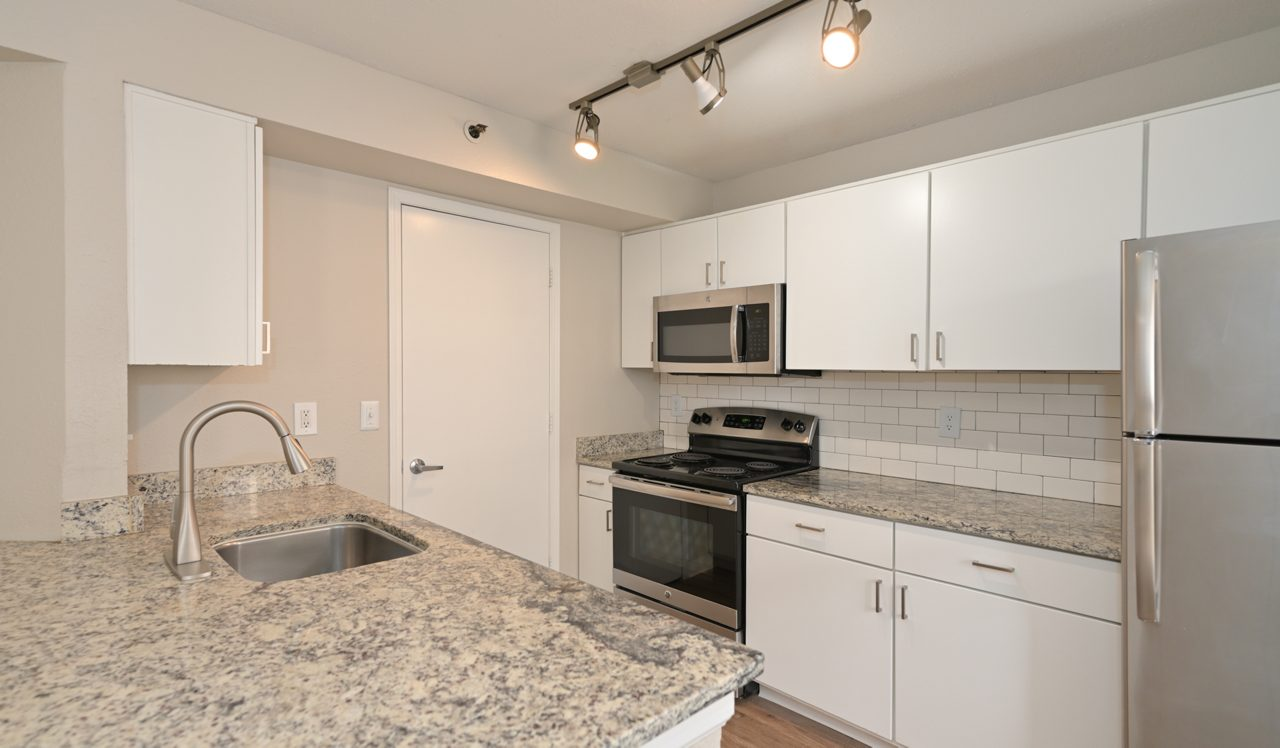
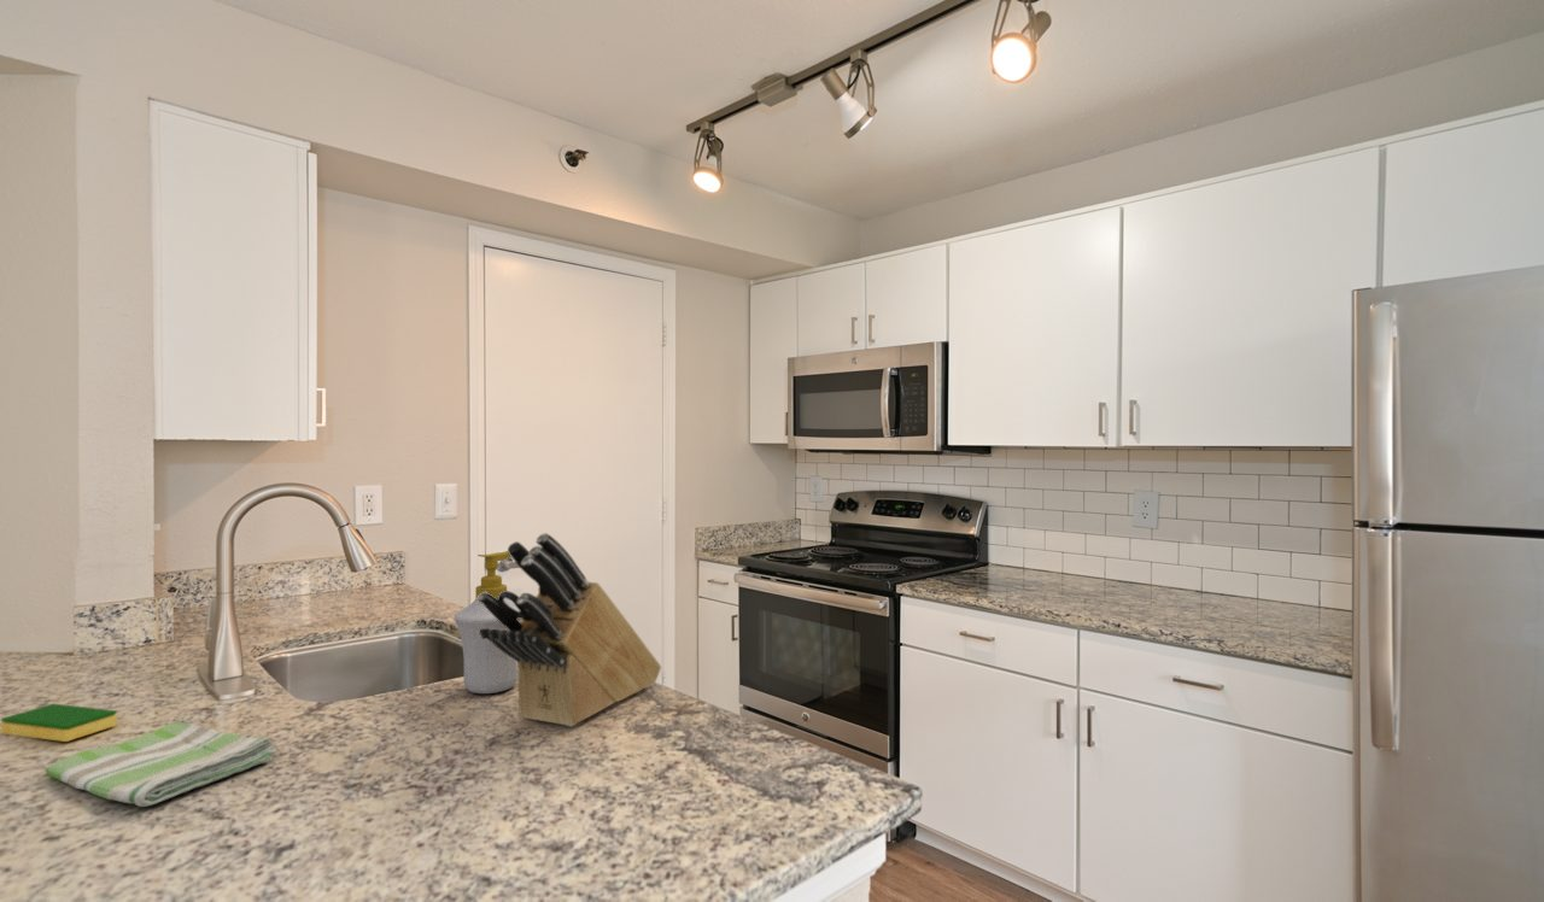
+ knife block (577, 616)
+ dish towel (163, 756)
+ soap bottle (491, 620)
+ dish sponge (59, 721)
